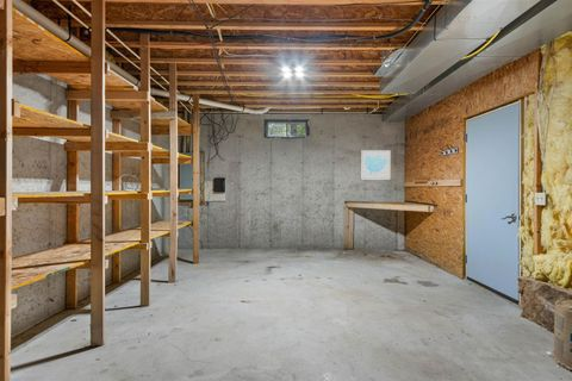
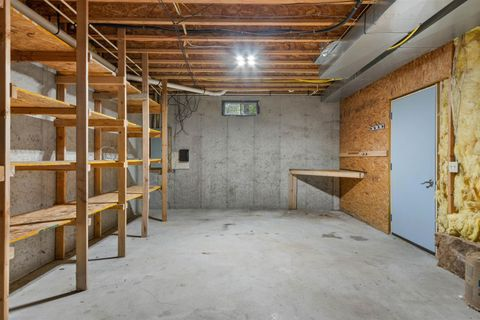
- wall art (375, 164)
